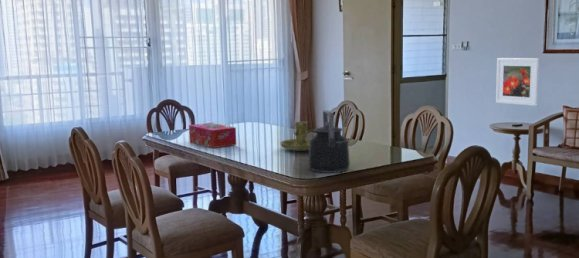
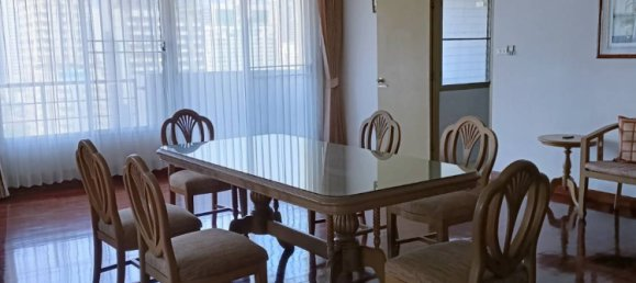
- tissue box (212, 134)
- kettle (327, 138)
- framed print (516, 81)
- candle holder (304, 136)
